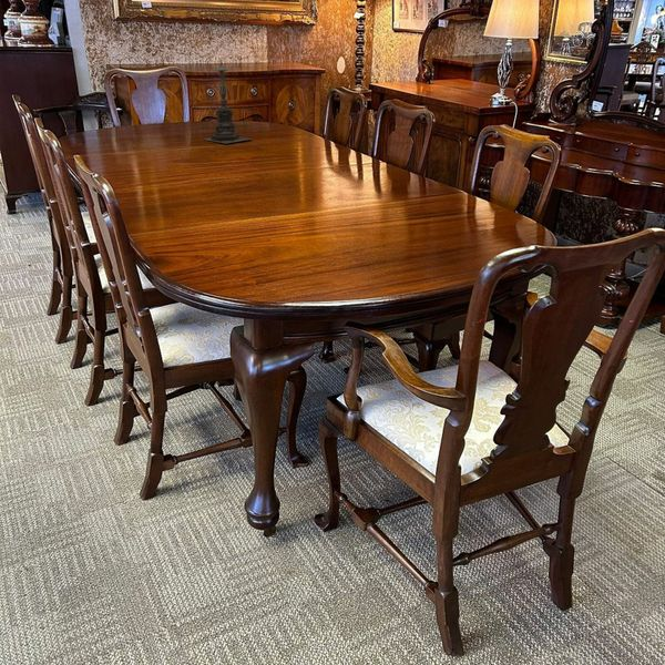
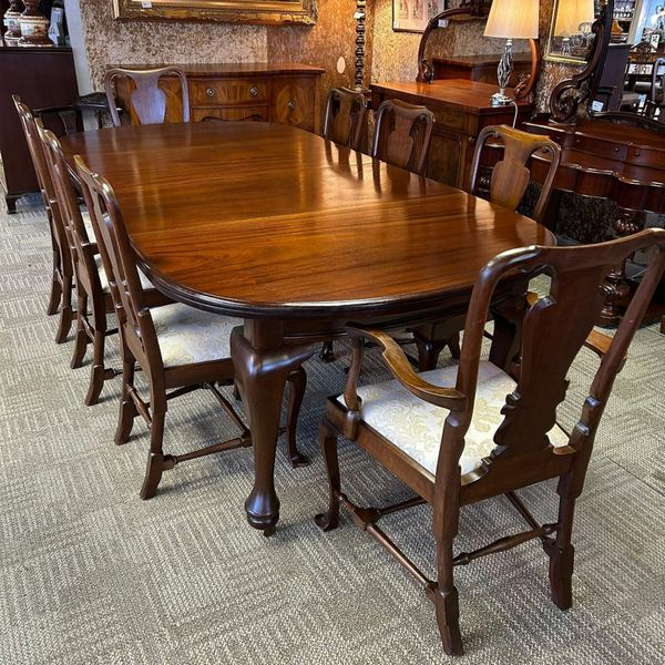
- candle holder (224, 99)
